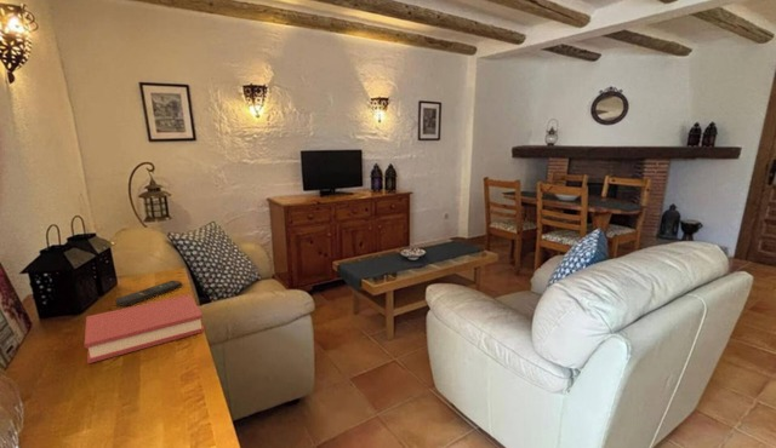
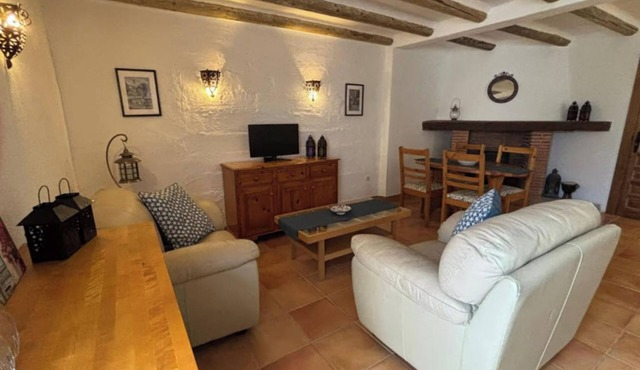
- hardback book (146, 323)
- remote control (150, 292)
